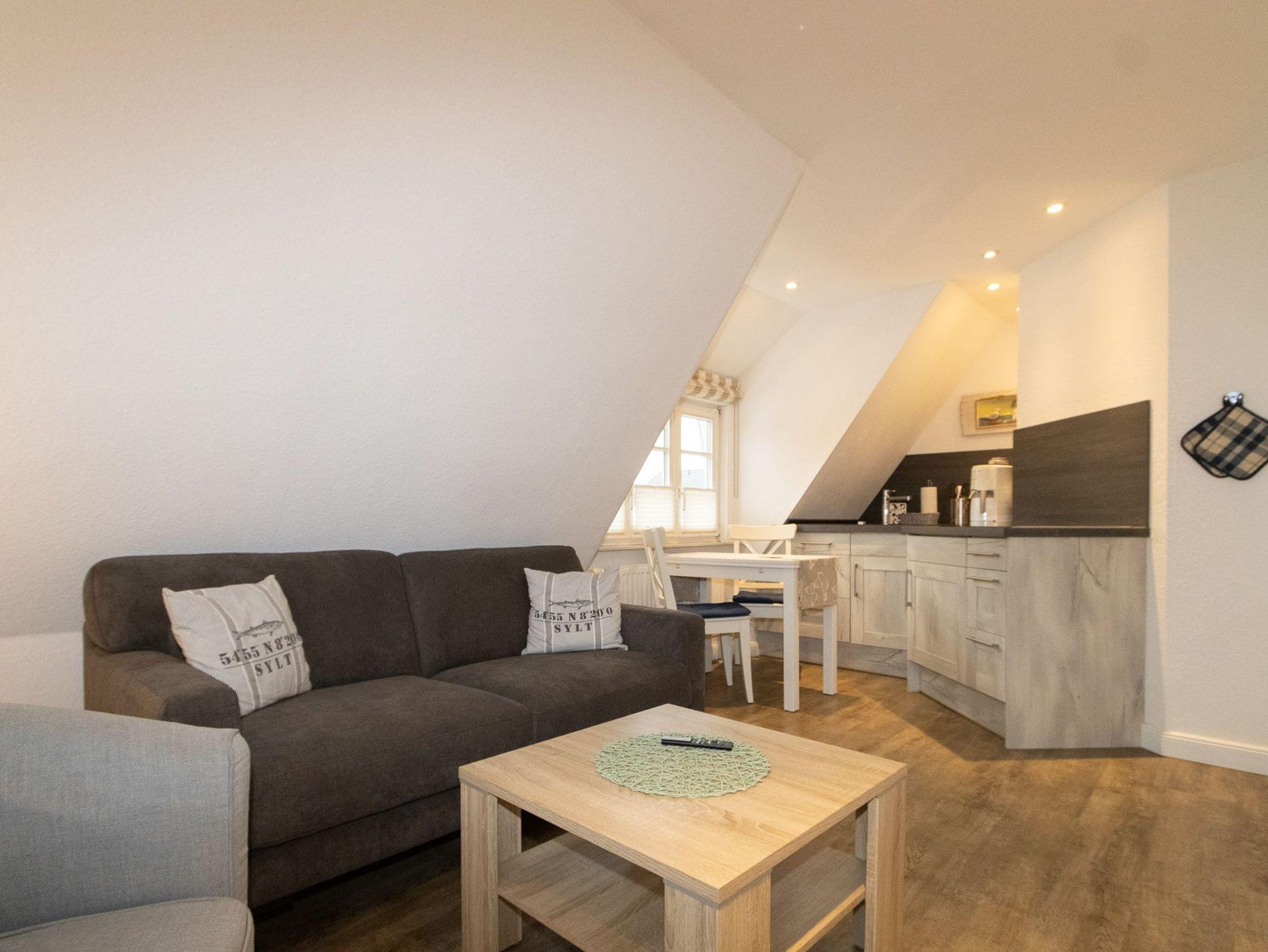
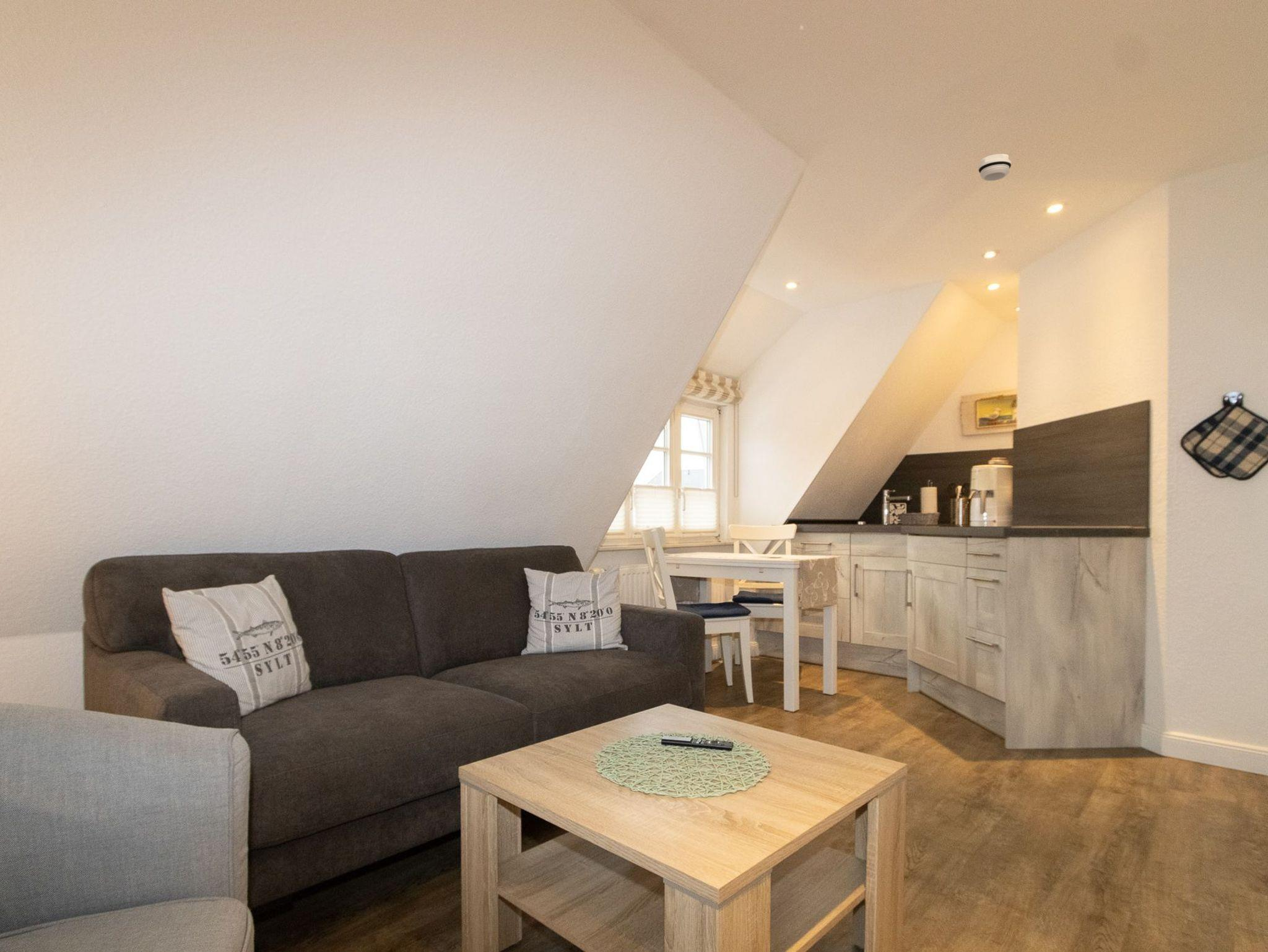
+ smoke detector (994, 168)
